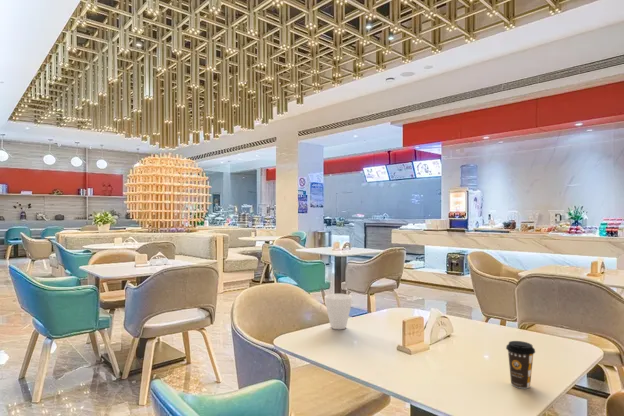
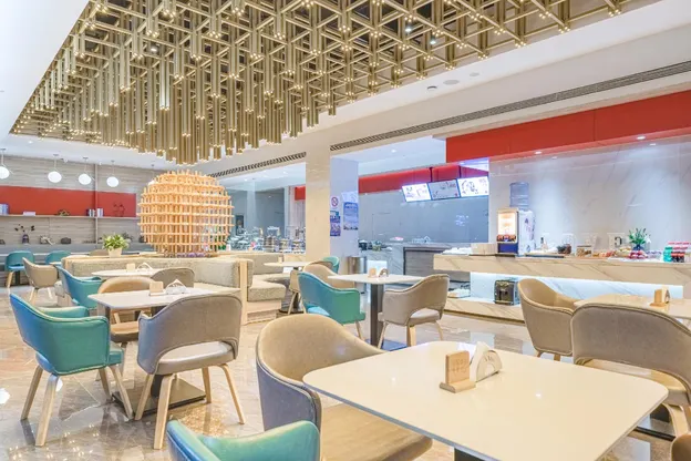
- coffee cup (520, 364)
- cup (338, 311)
